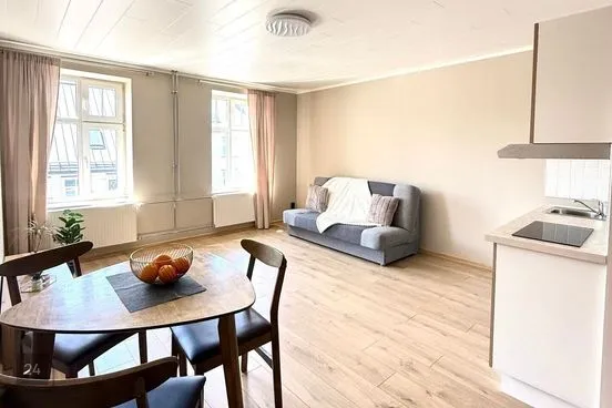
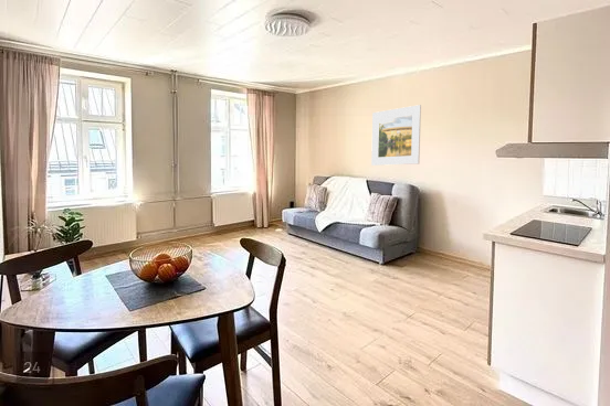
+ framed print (395, 137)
